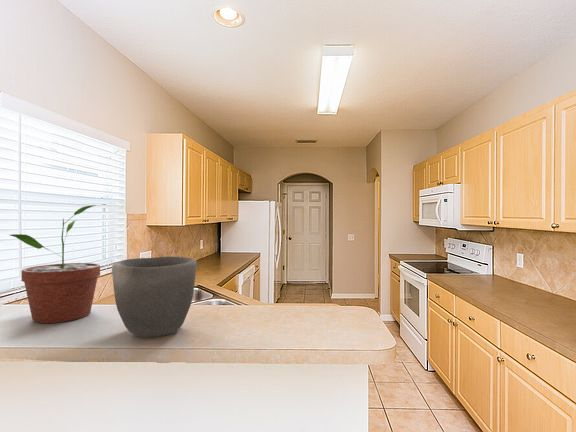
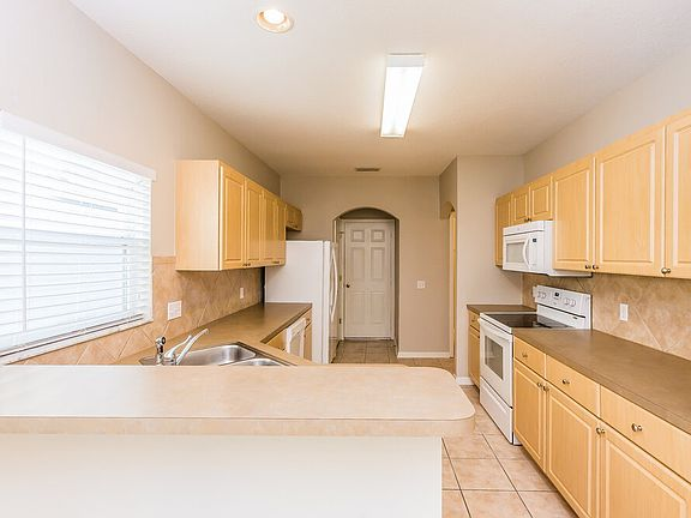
- bowl (155, 295)
- potted plant (62, 259)
